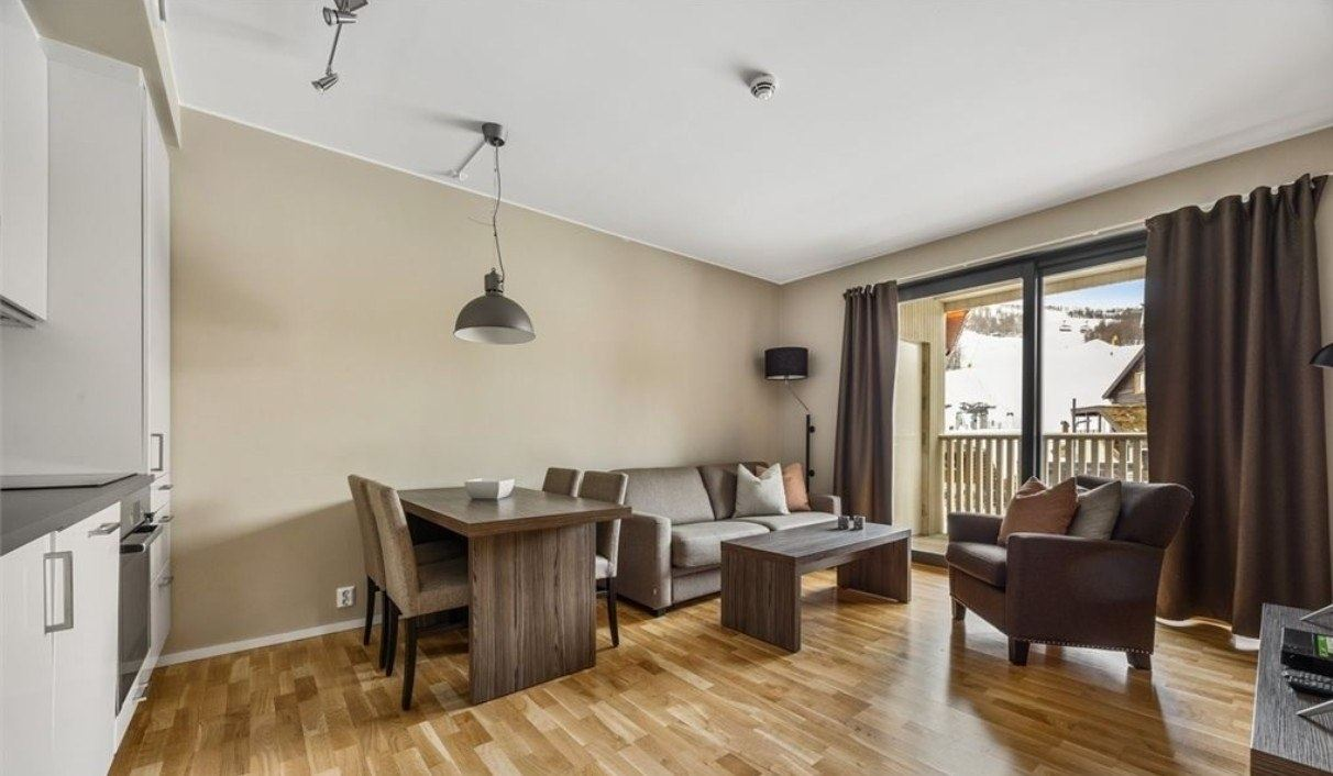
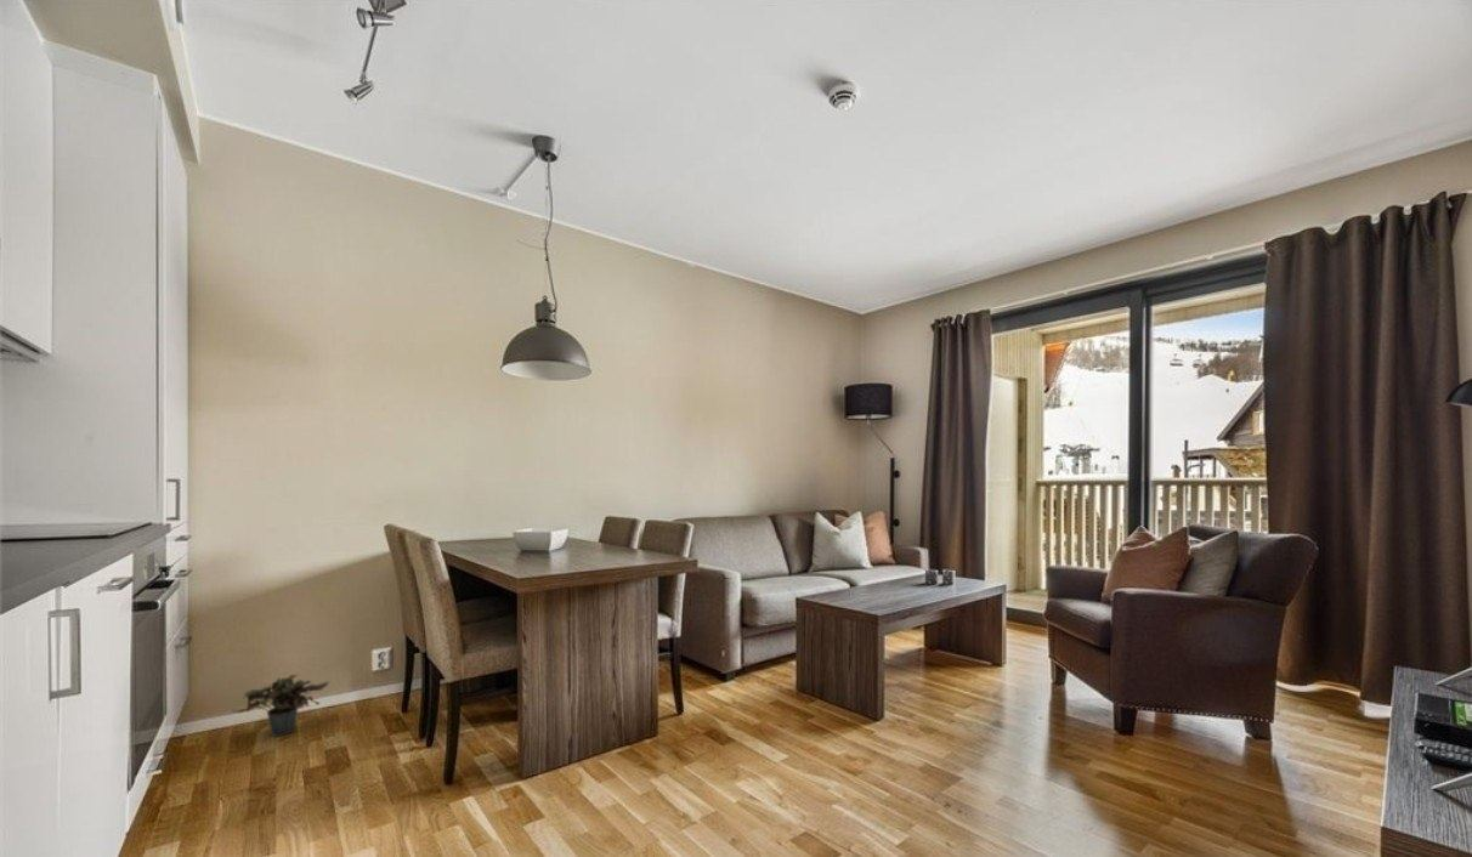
+ potted plant (282, 705)
